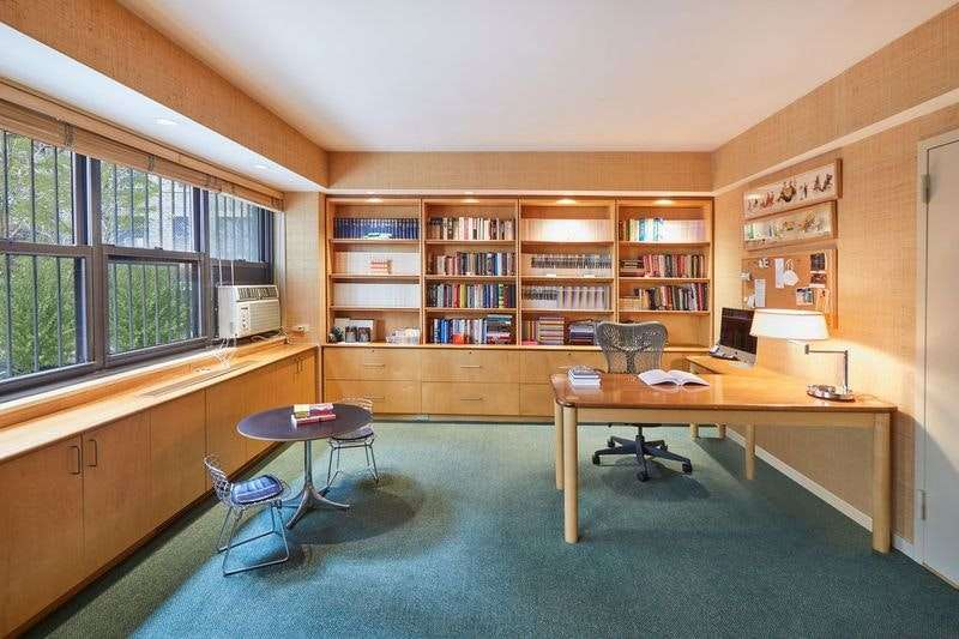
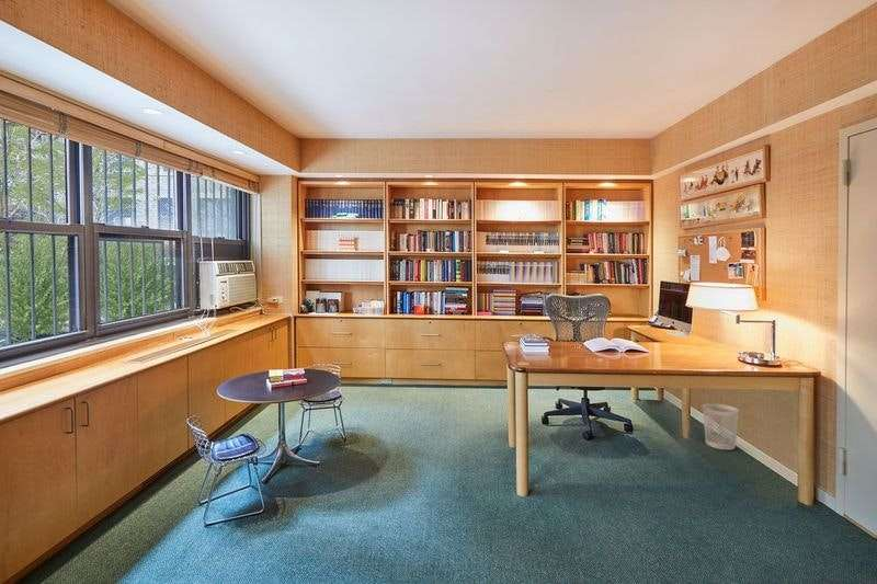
+ wastebasket (720, 426)
